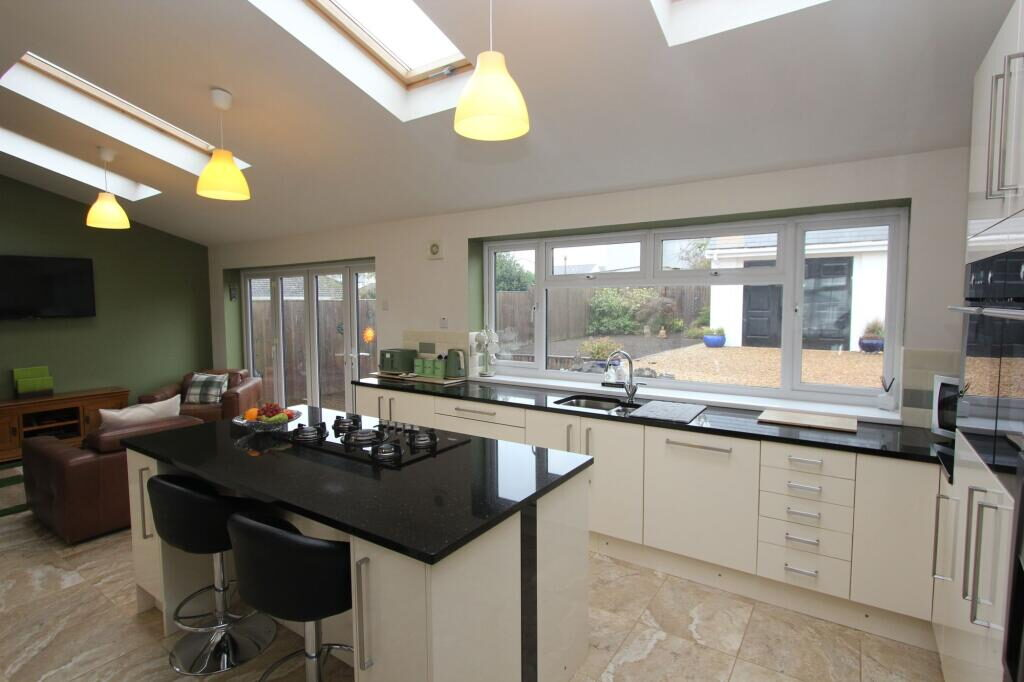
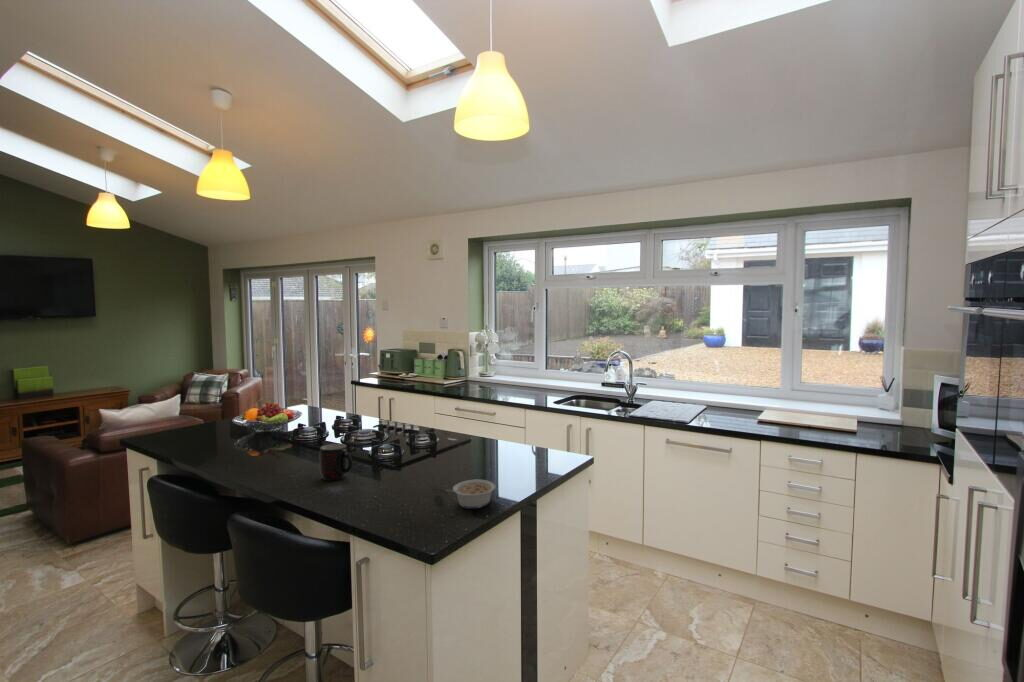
+ legume (473, 493)
+ mug (337, 462)
